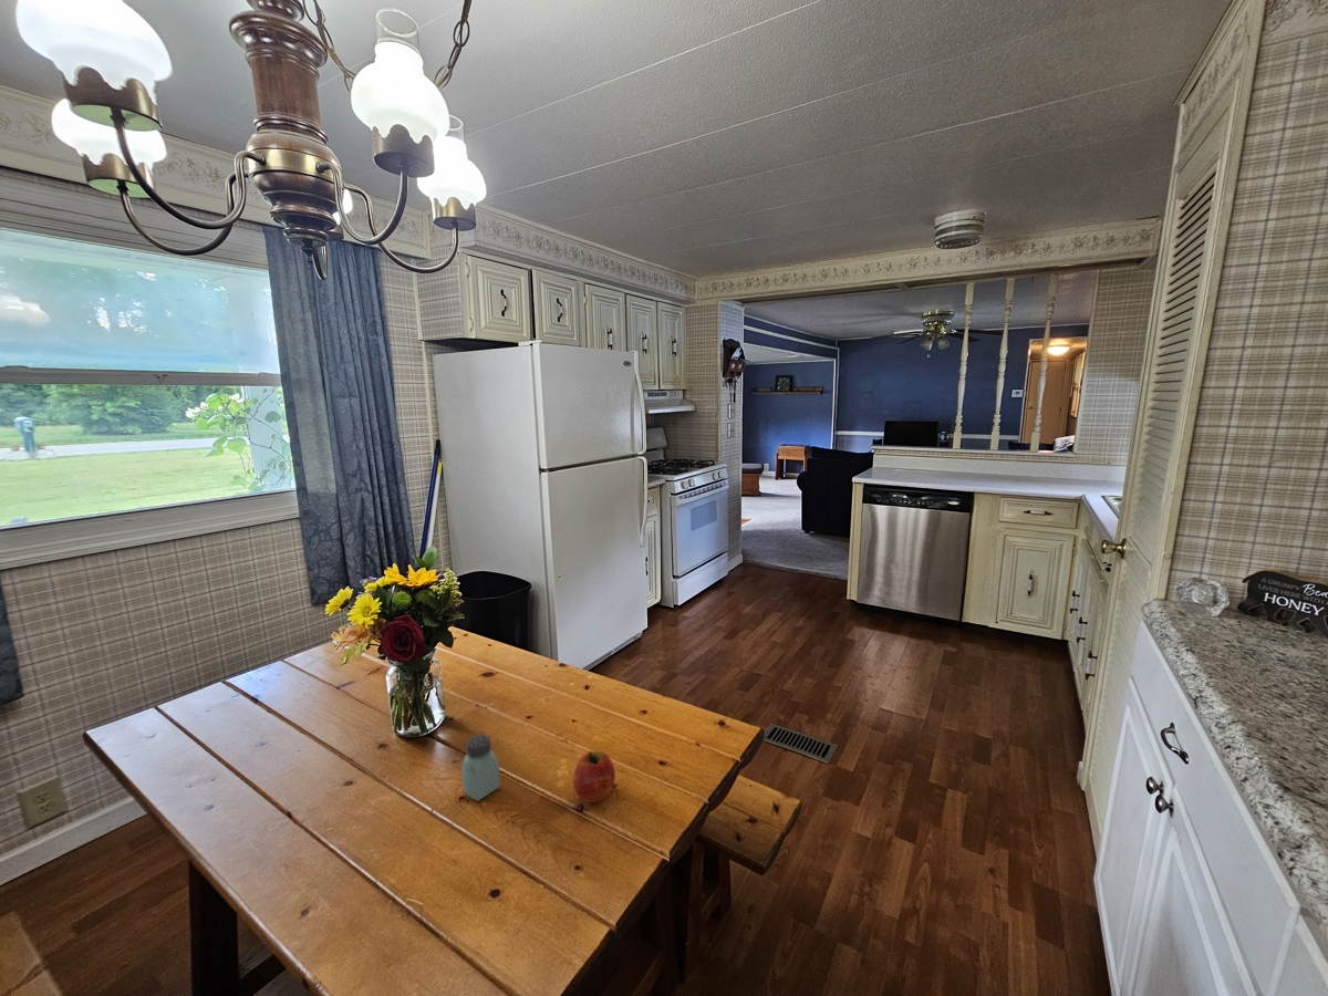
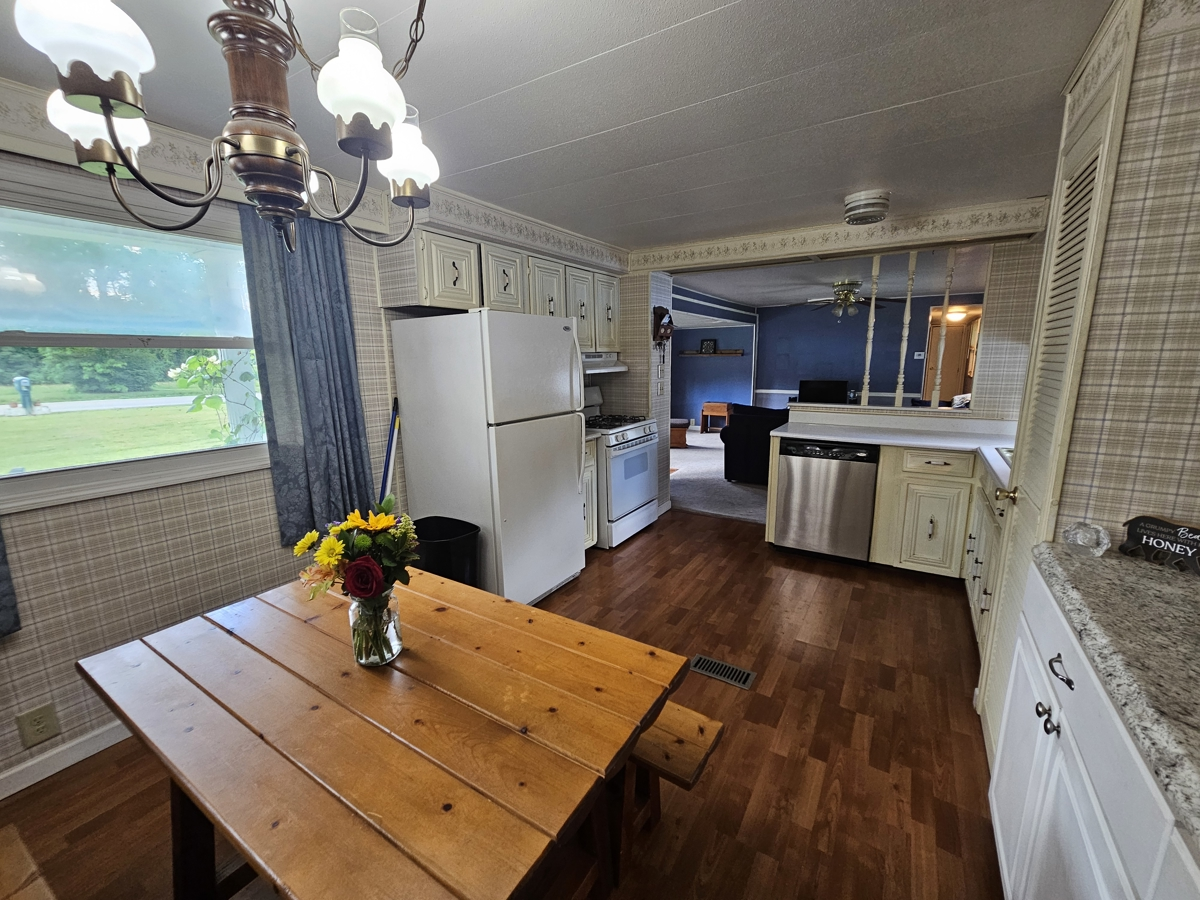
- saltshaker (479, 765)
- apple (593, 774)
